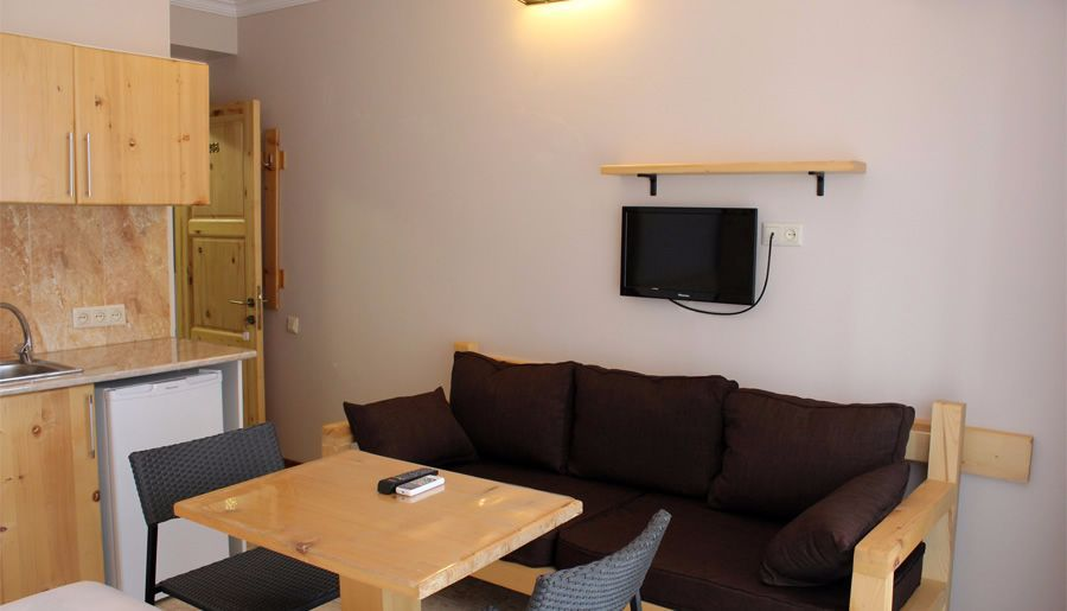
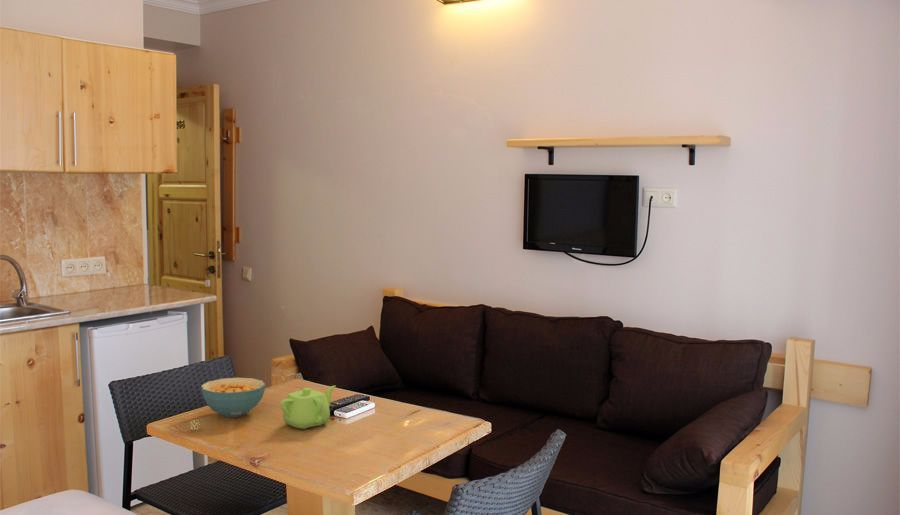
+ teapot (308, 406)
+ cereal bowl (233, 399)
